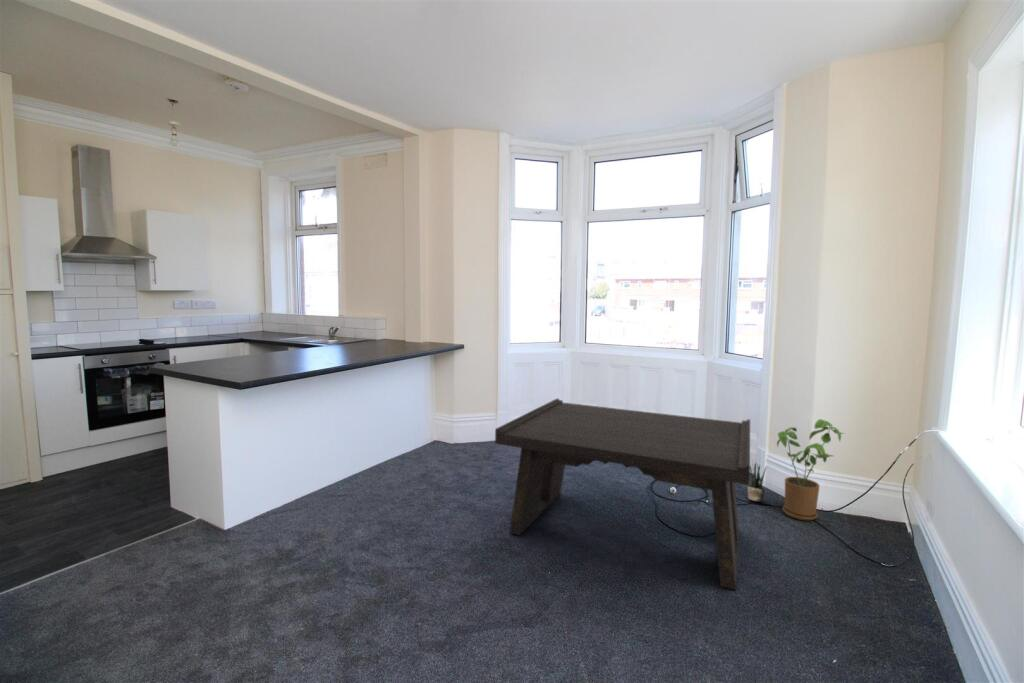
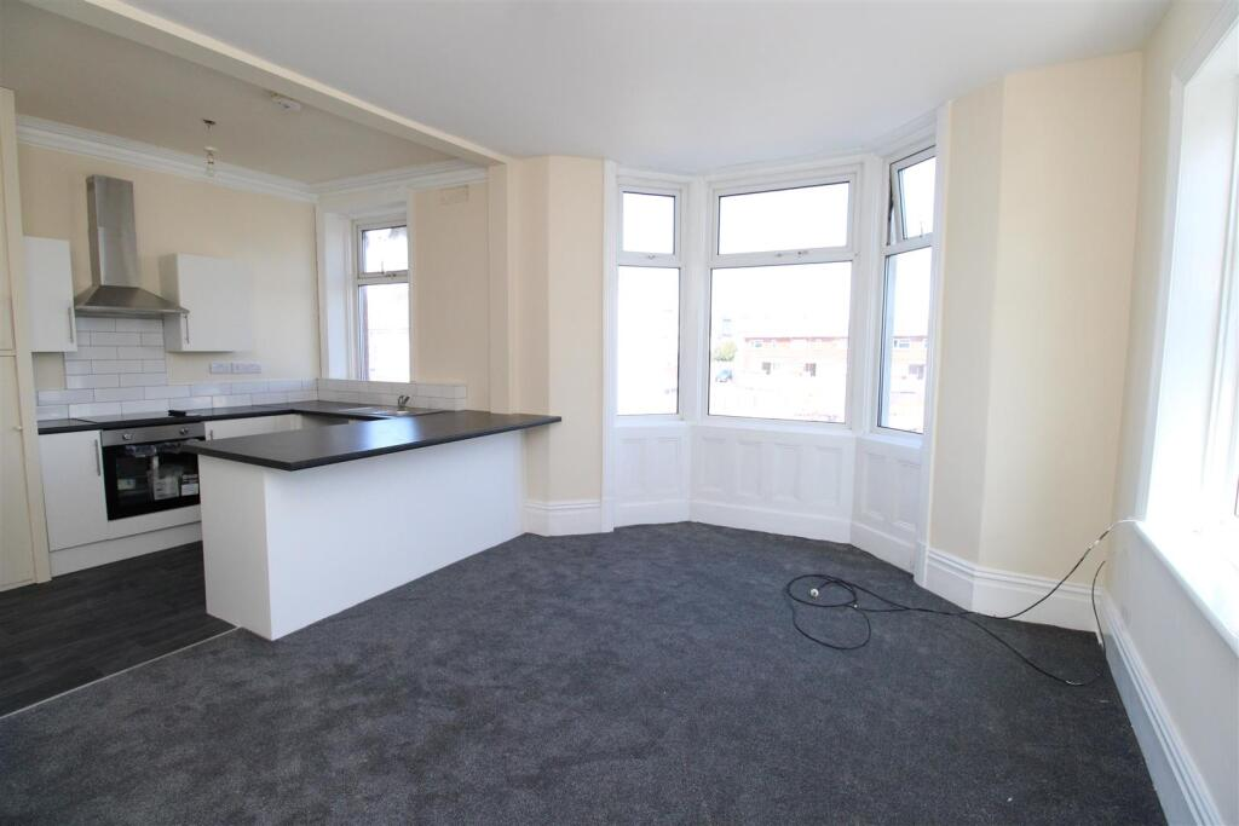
- coffee table (627, 467)
- potted plant (756, 481)
- house plant (805, 468)
